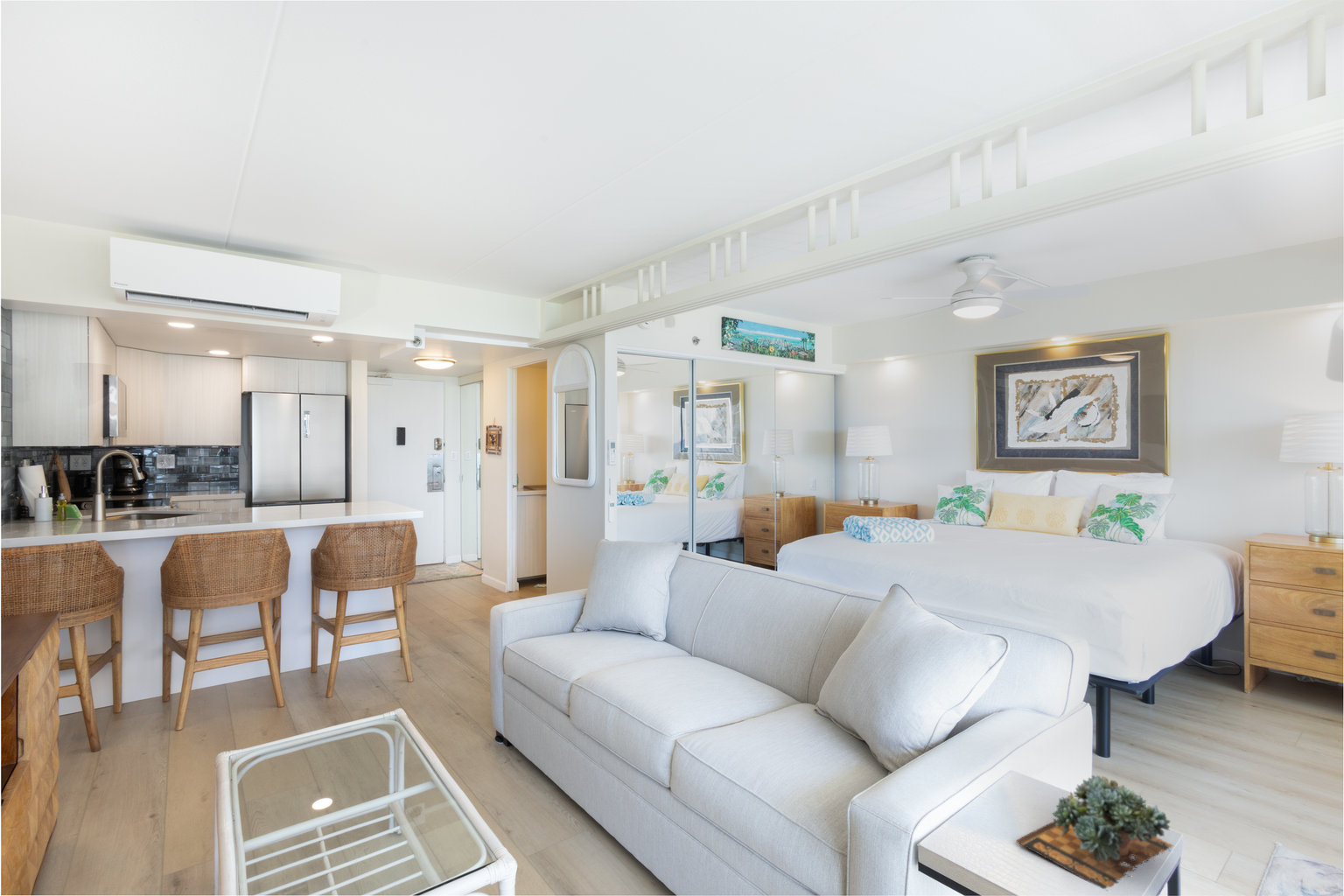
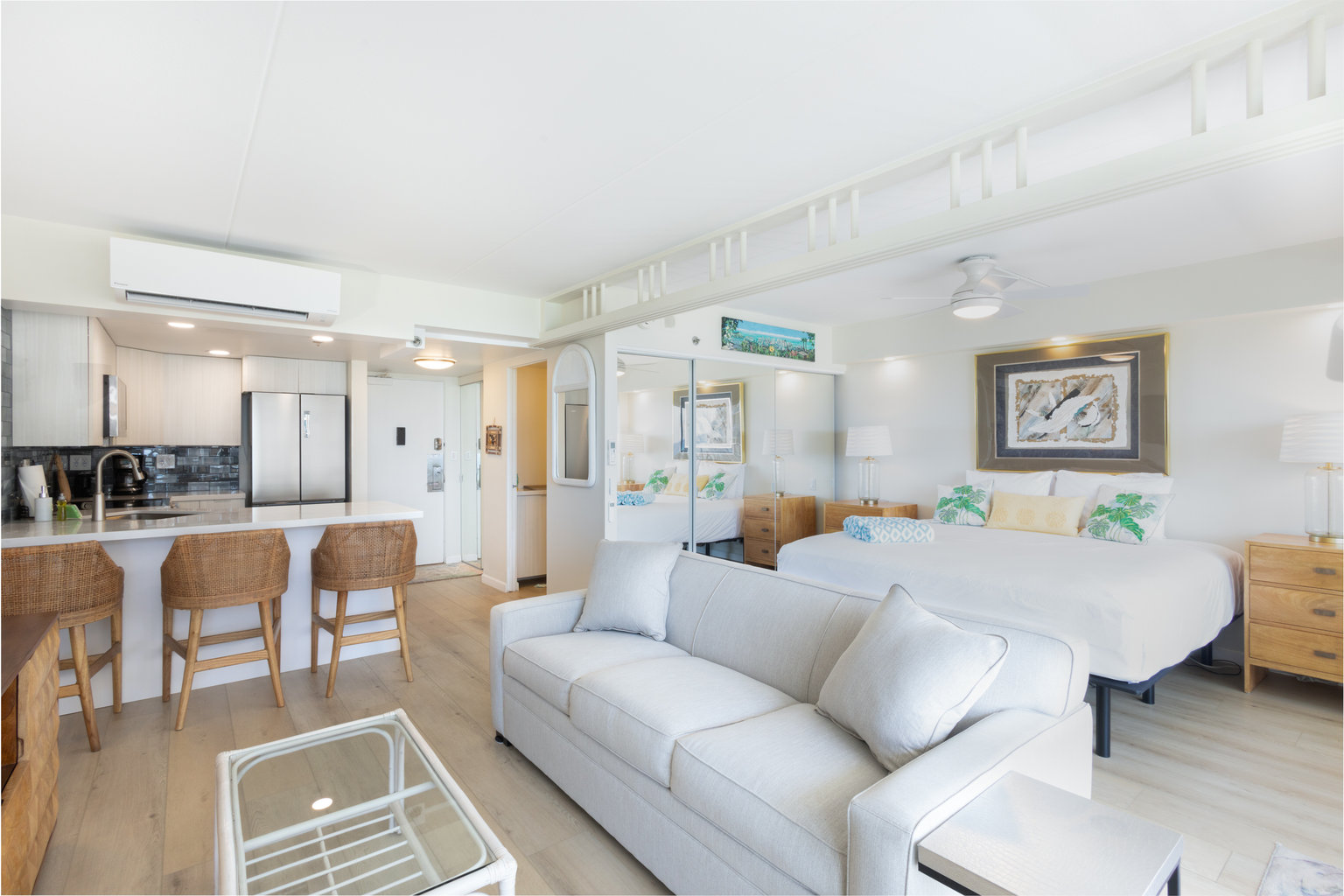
- succulent plant (1100, 812)
